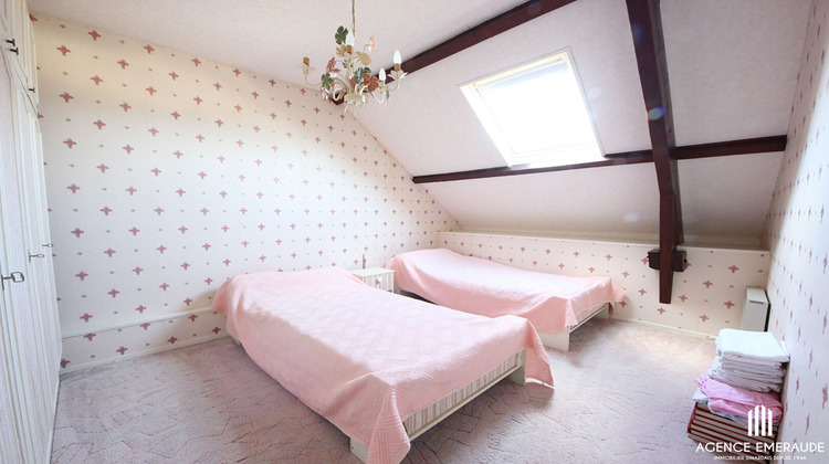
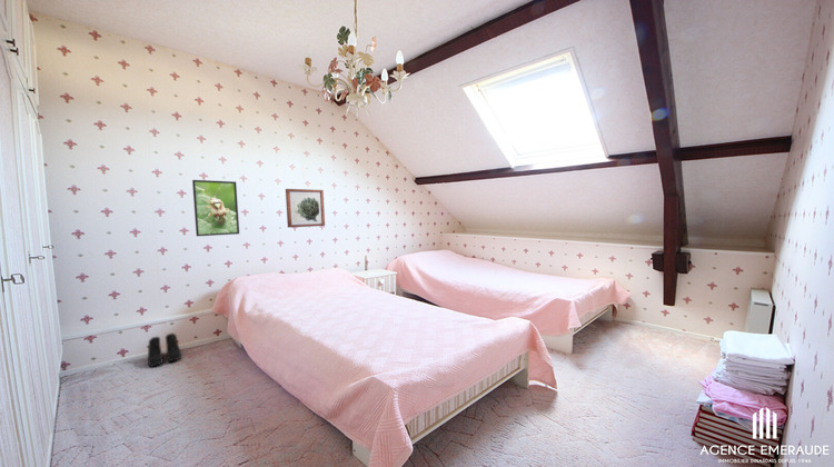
+ wall art (306, 208)
+ boots (160, 347)
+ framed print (217, 208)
